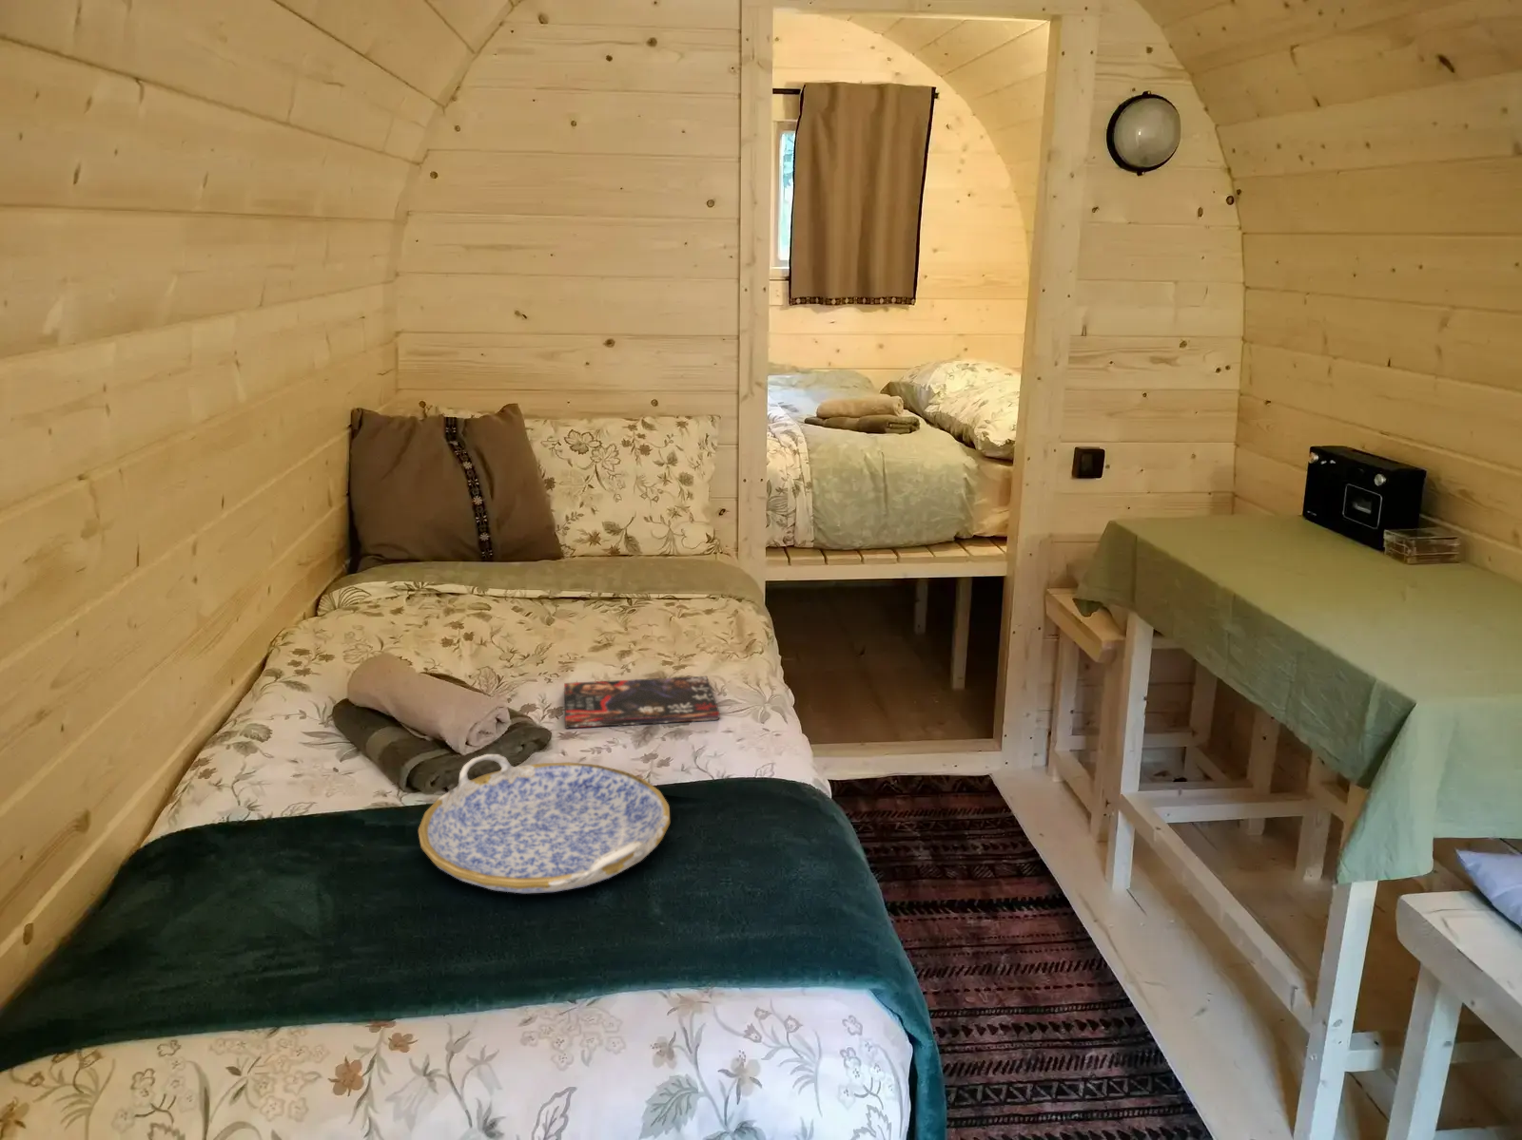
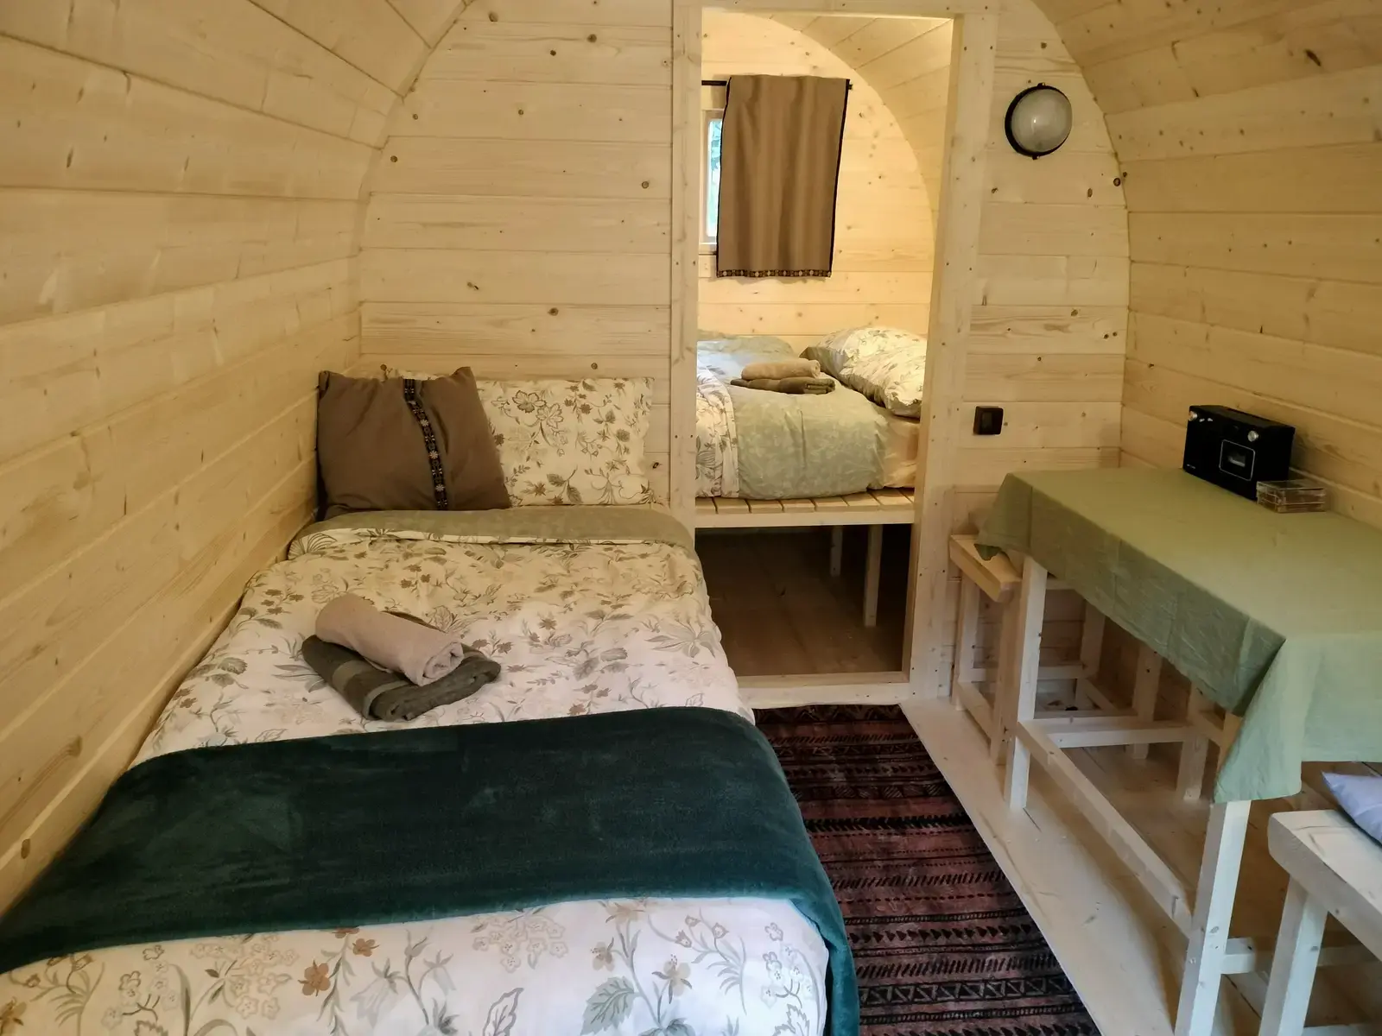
- book (639, 701)
- serving tray (546, 820)
